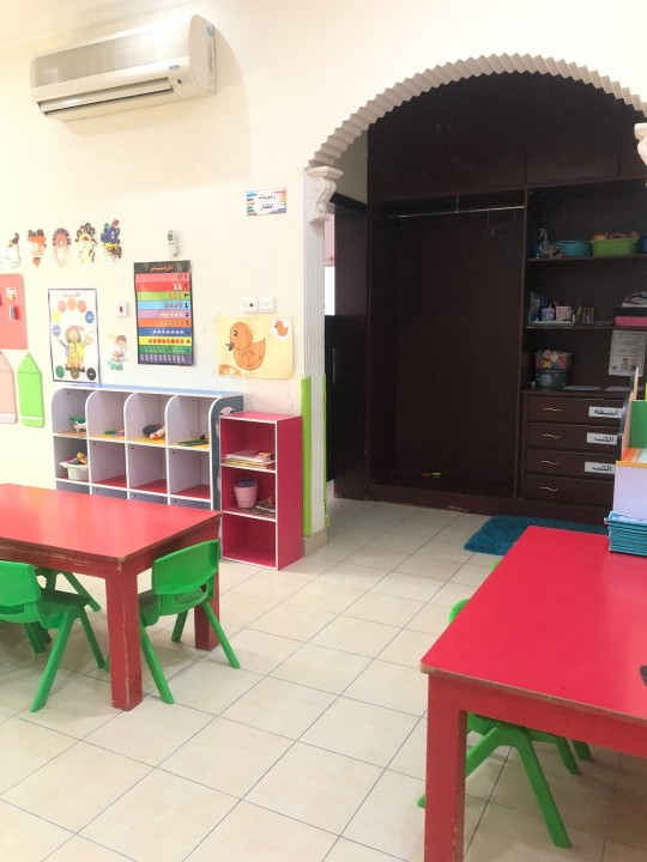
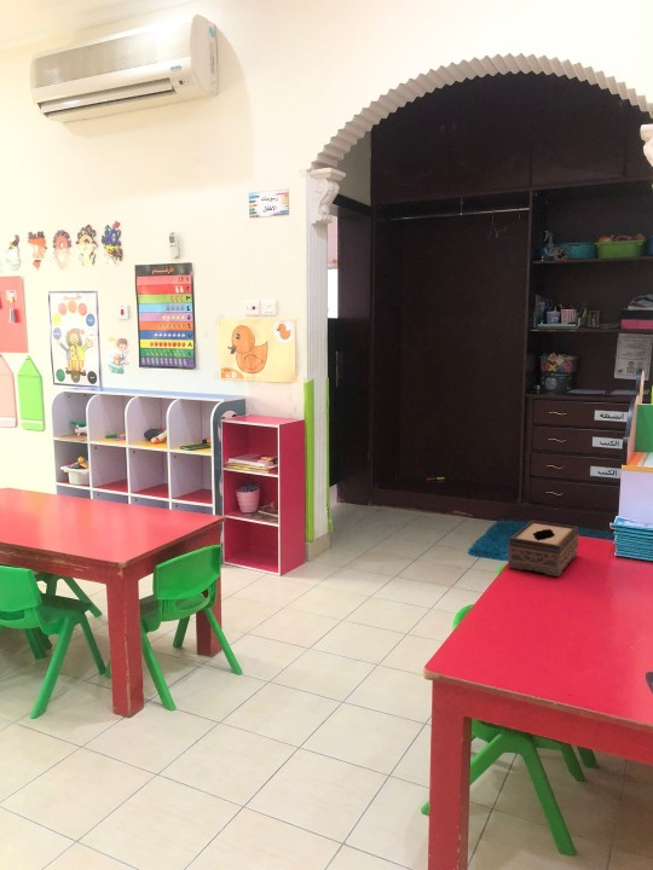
+ tissue box (544, 546)
